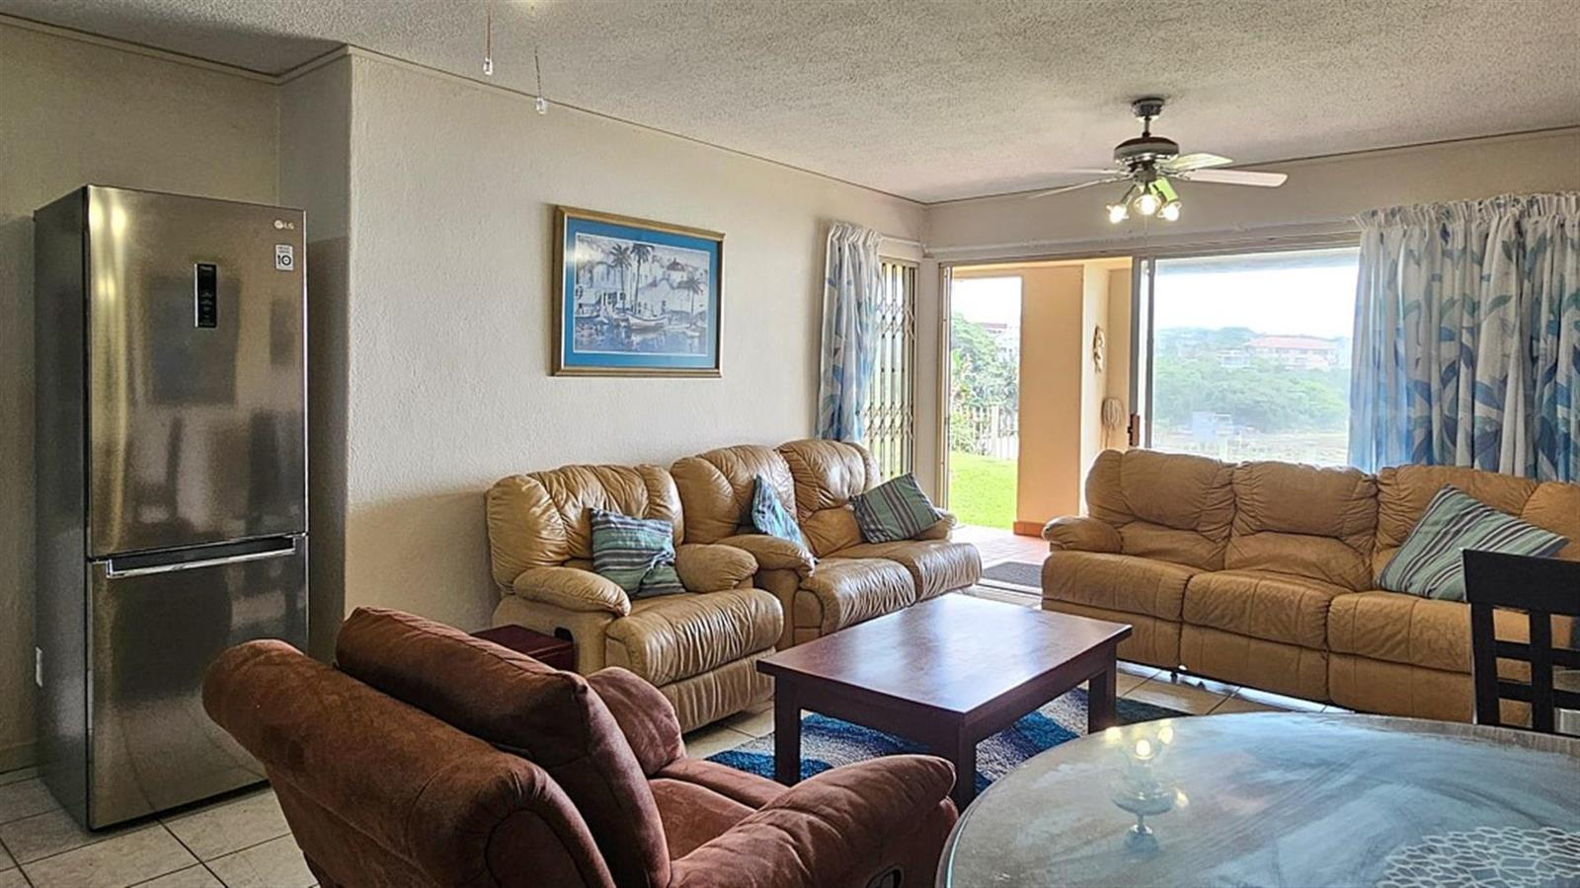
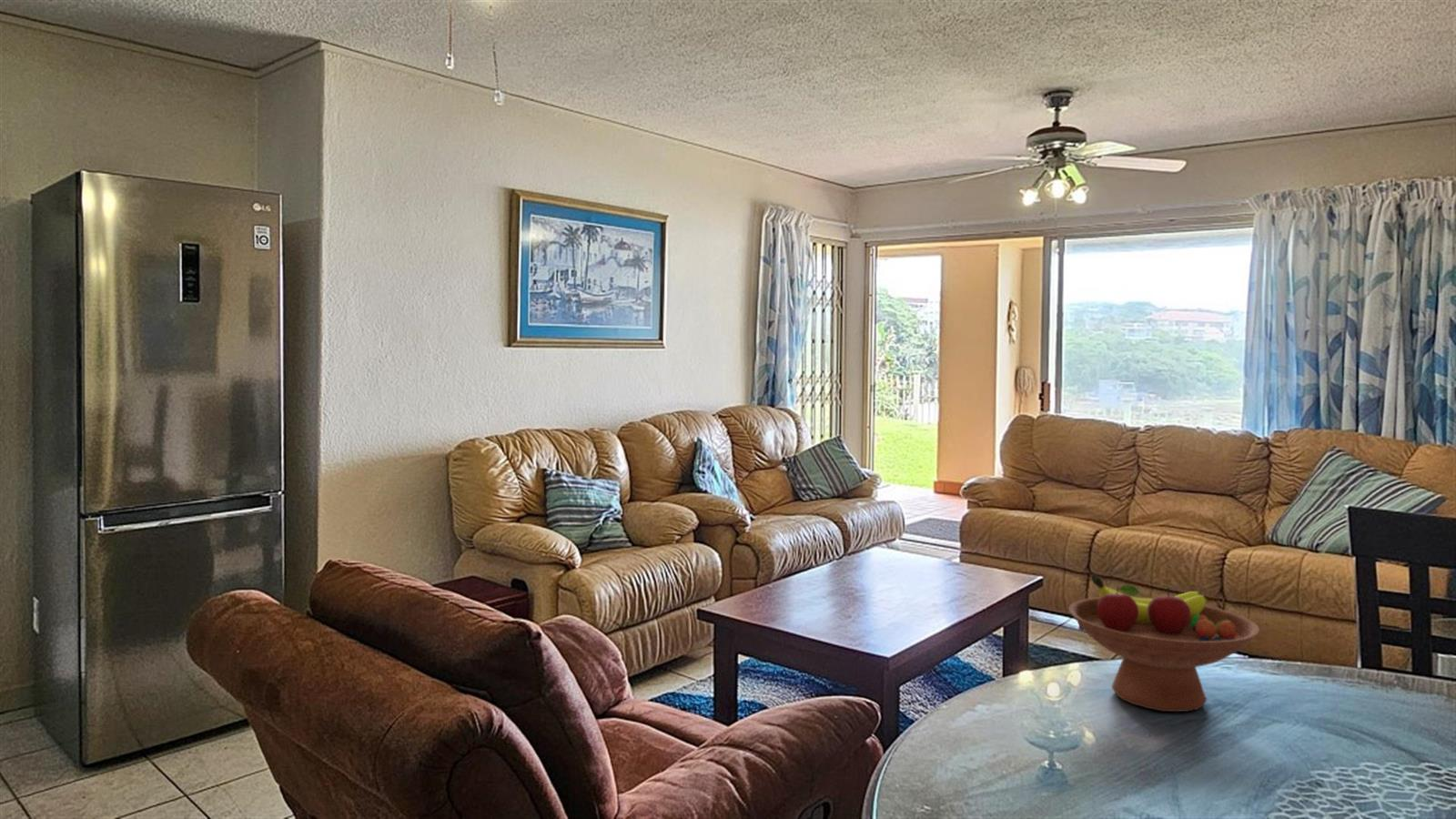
+ fruit bowl (1159, 642)
